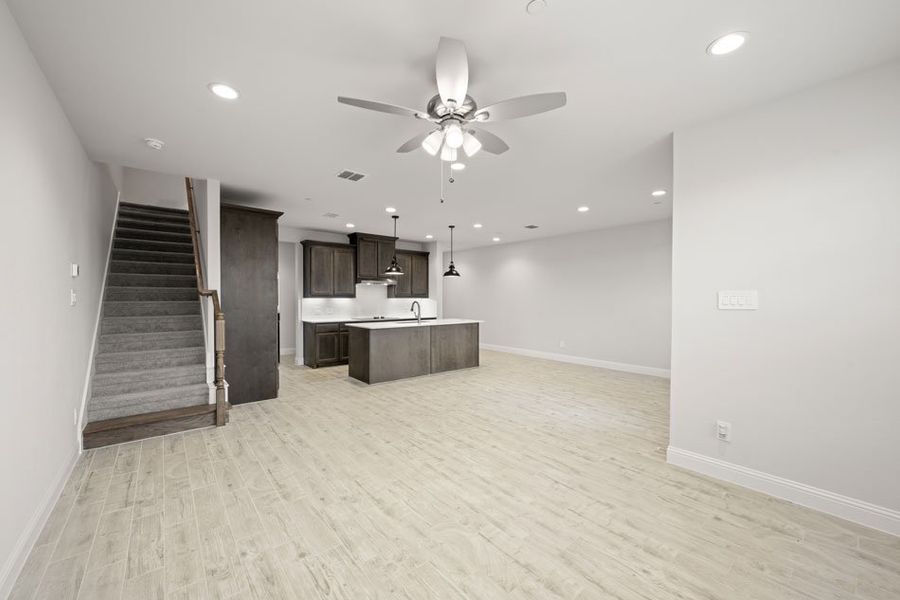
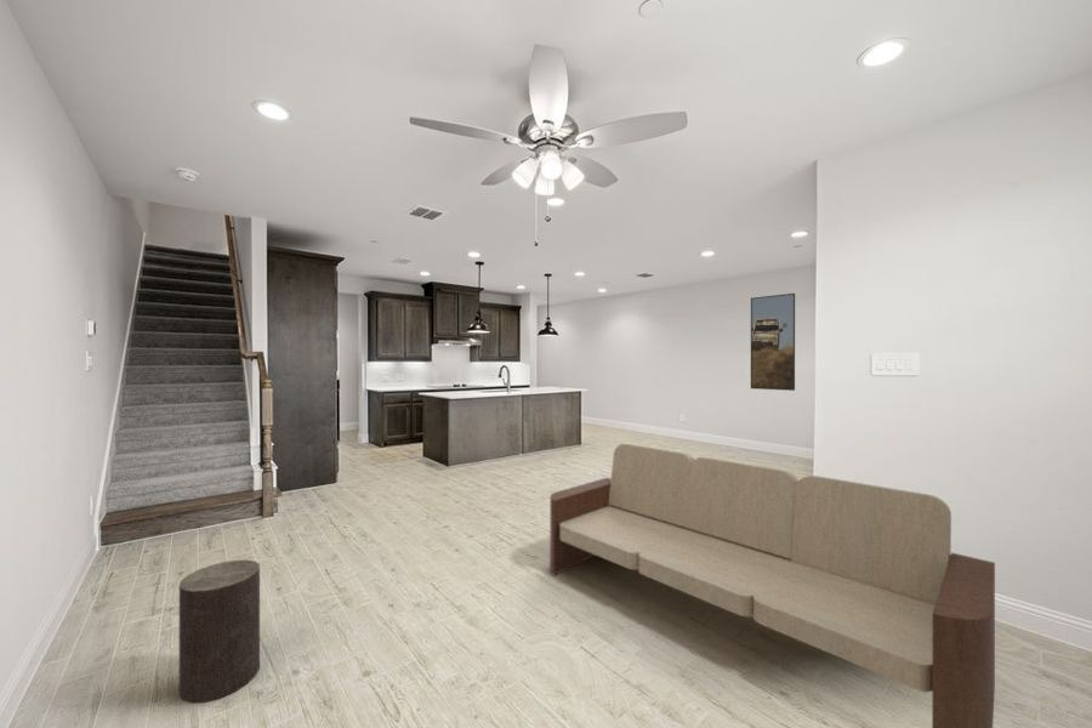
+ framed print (772, 342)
+ stool (221, 626)
+ sofa (717, 542)
